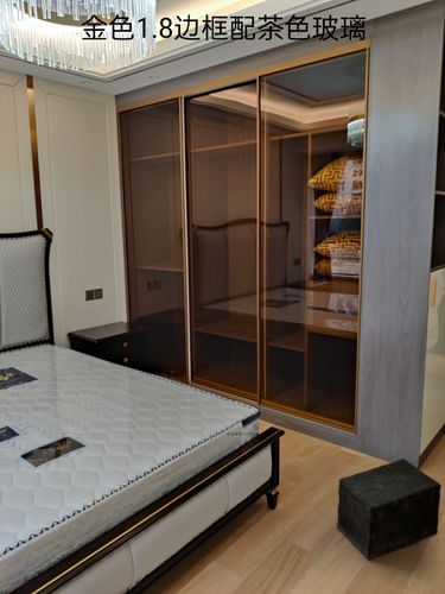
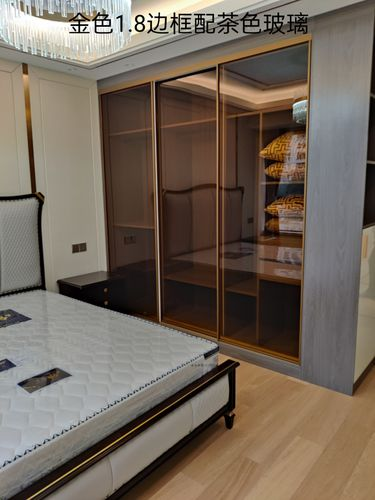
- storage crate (387, 505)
